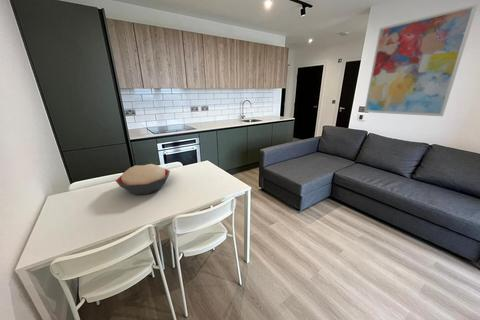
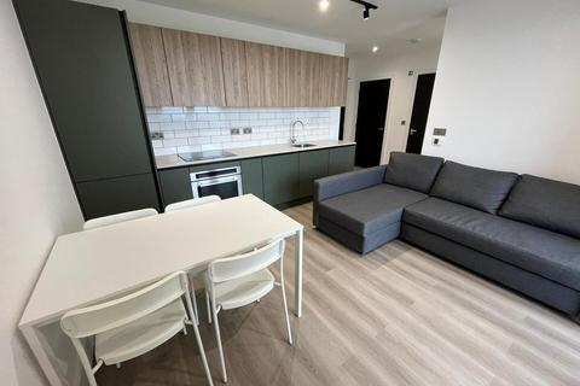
- decorative bowl (144, 176)
- wall art (409, 69)
